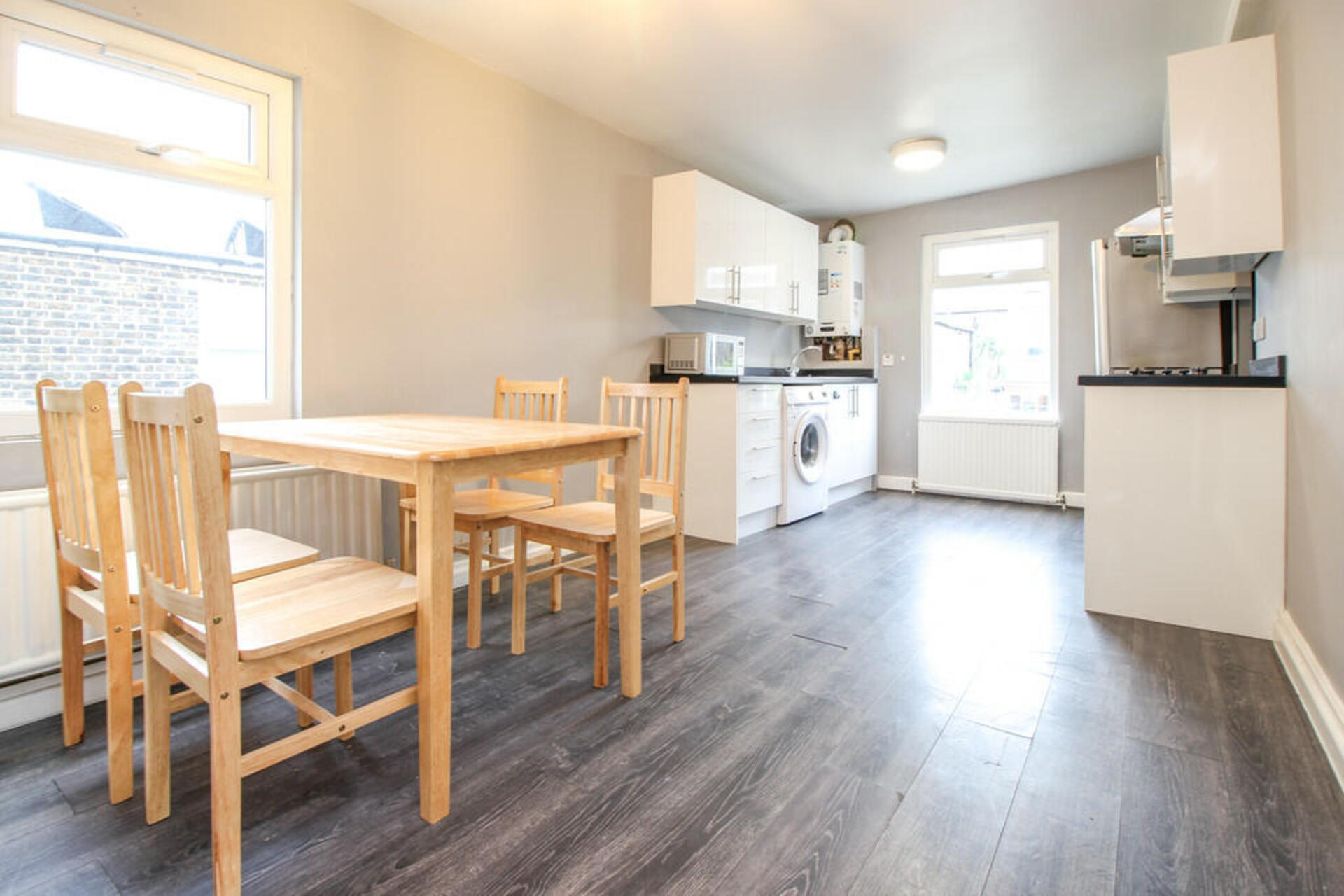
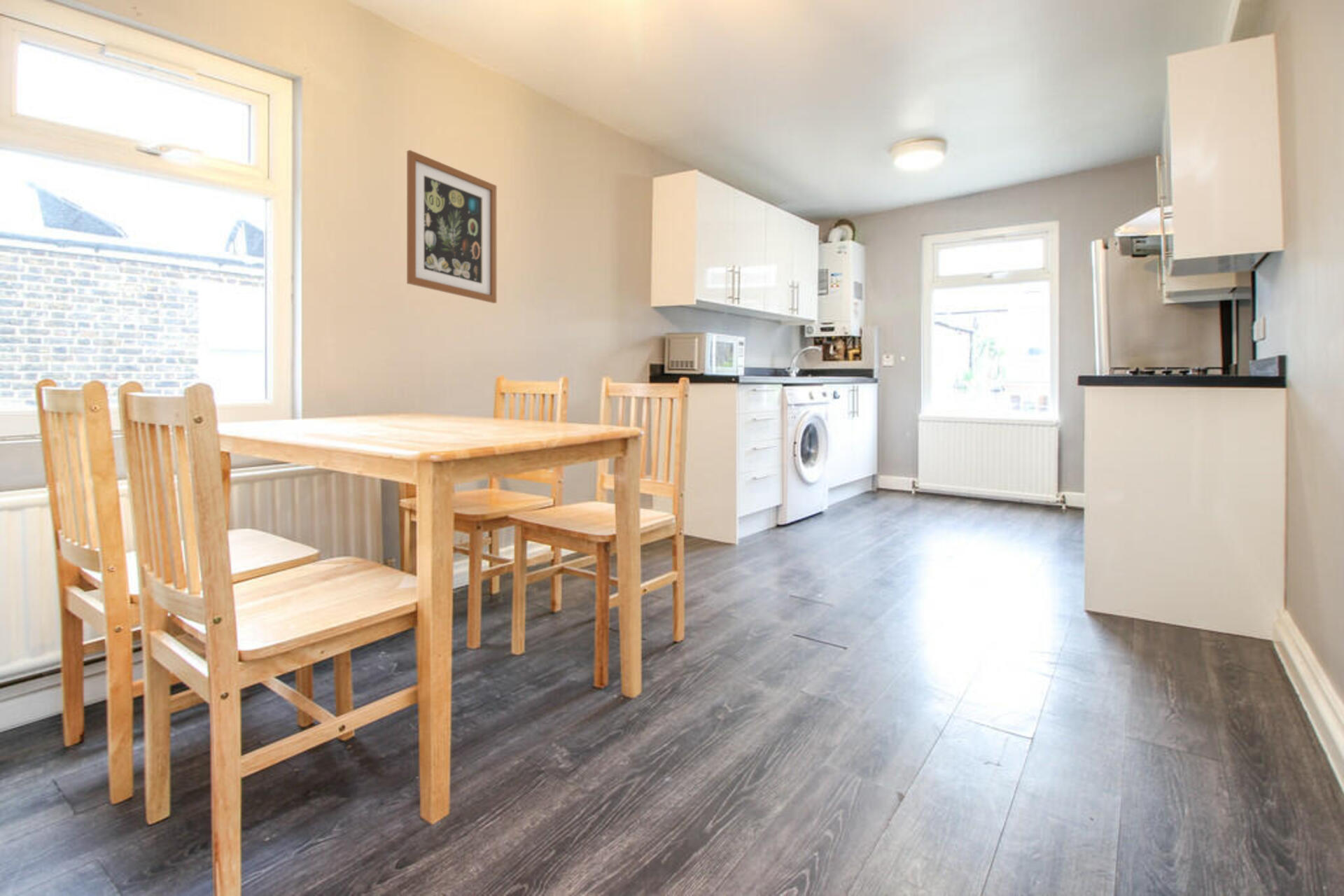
+ wall art (454, 231)
